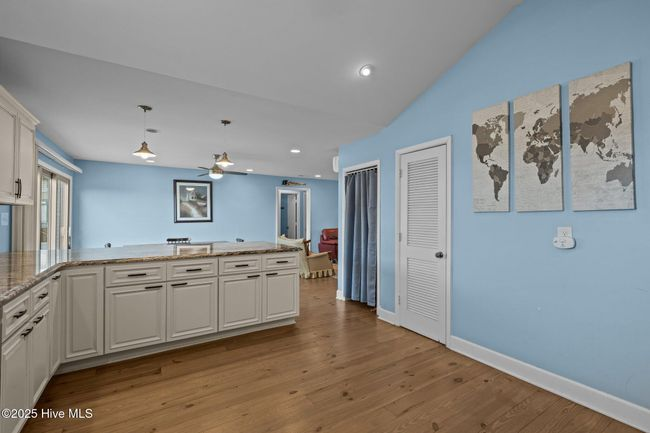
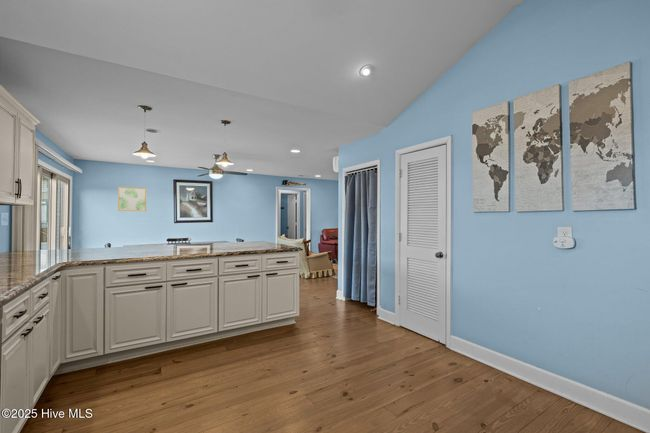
+ wall art (132, 199)
